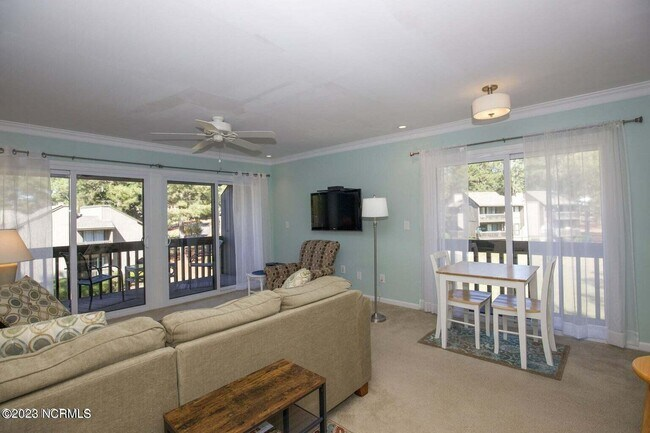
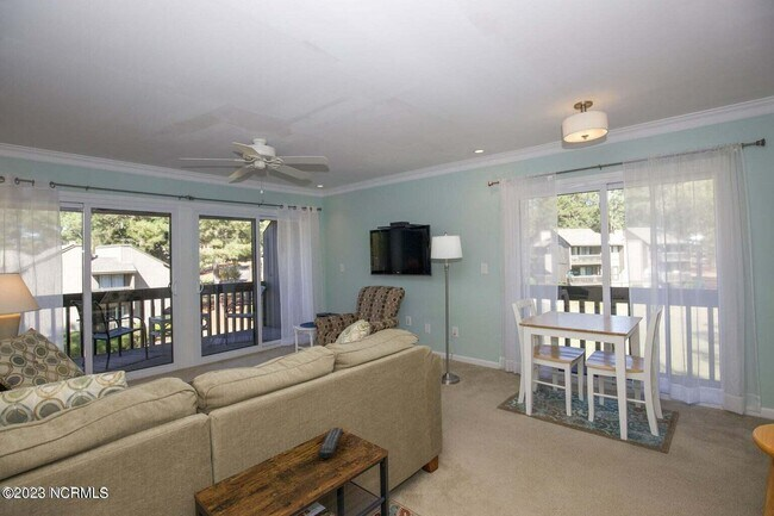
+ remote control (331, 441)
